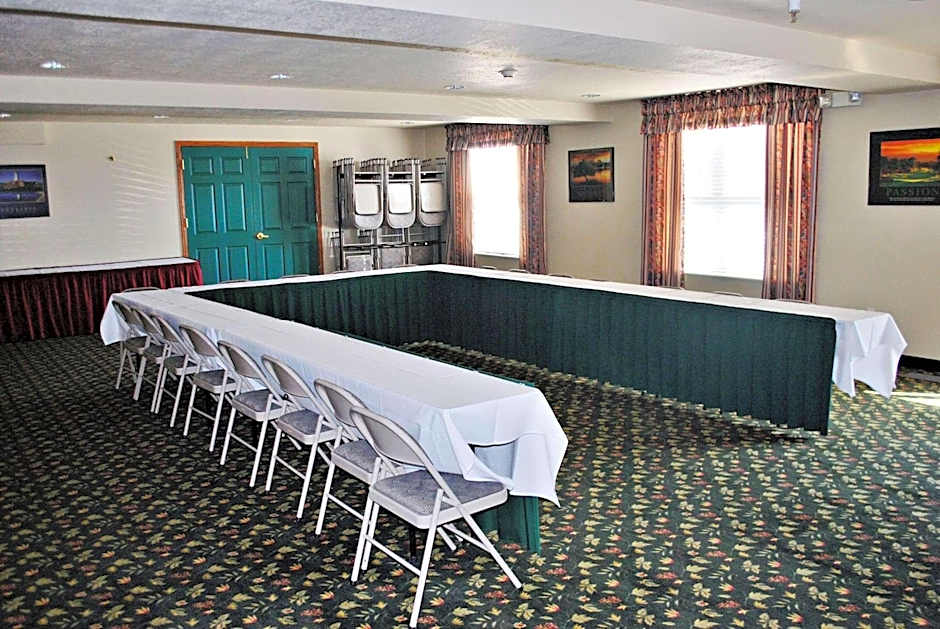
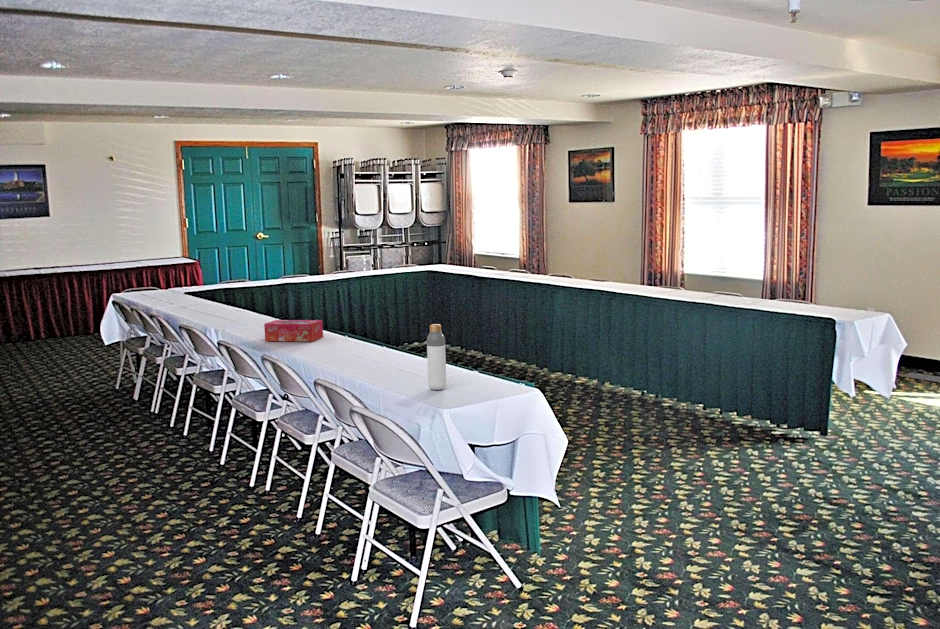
+ bottle (436, 356)
+ tissue box (294, 330)
